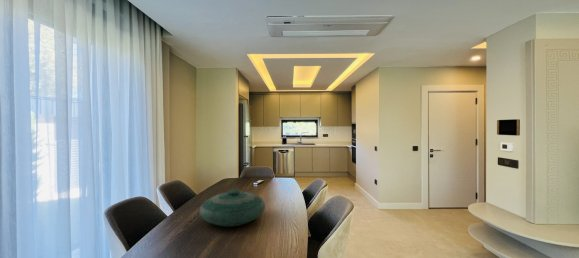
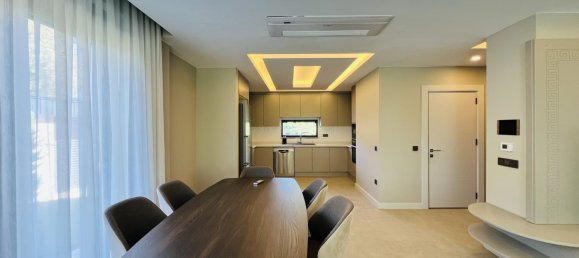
- decorative bowl (233, 204)
